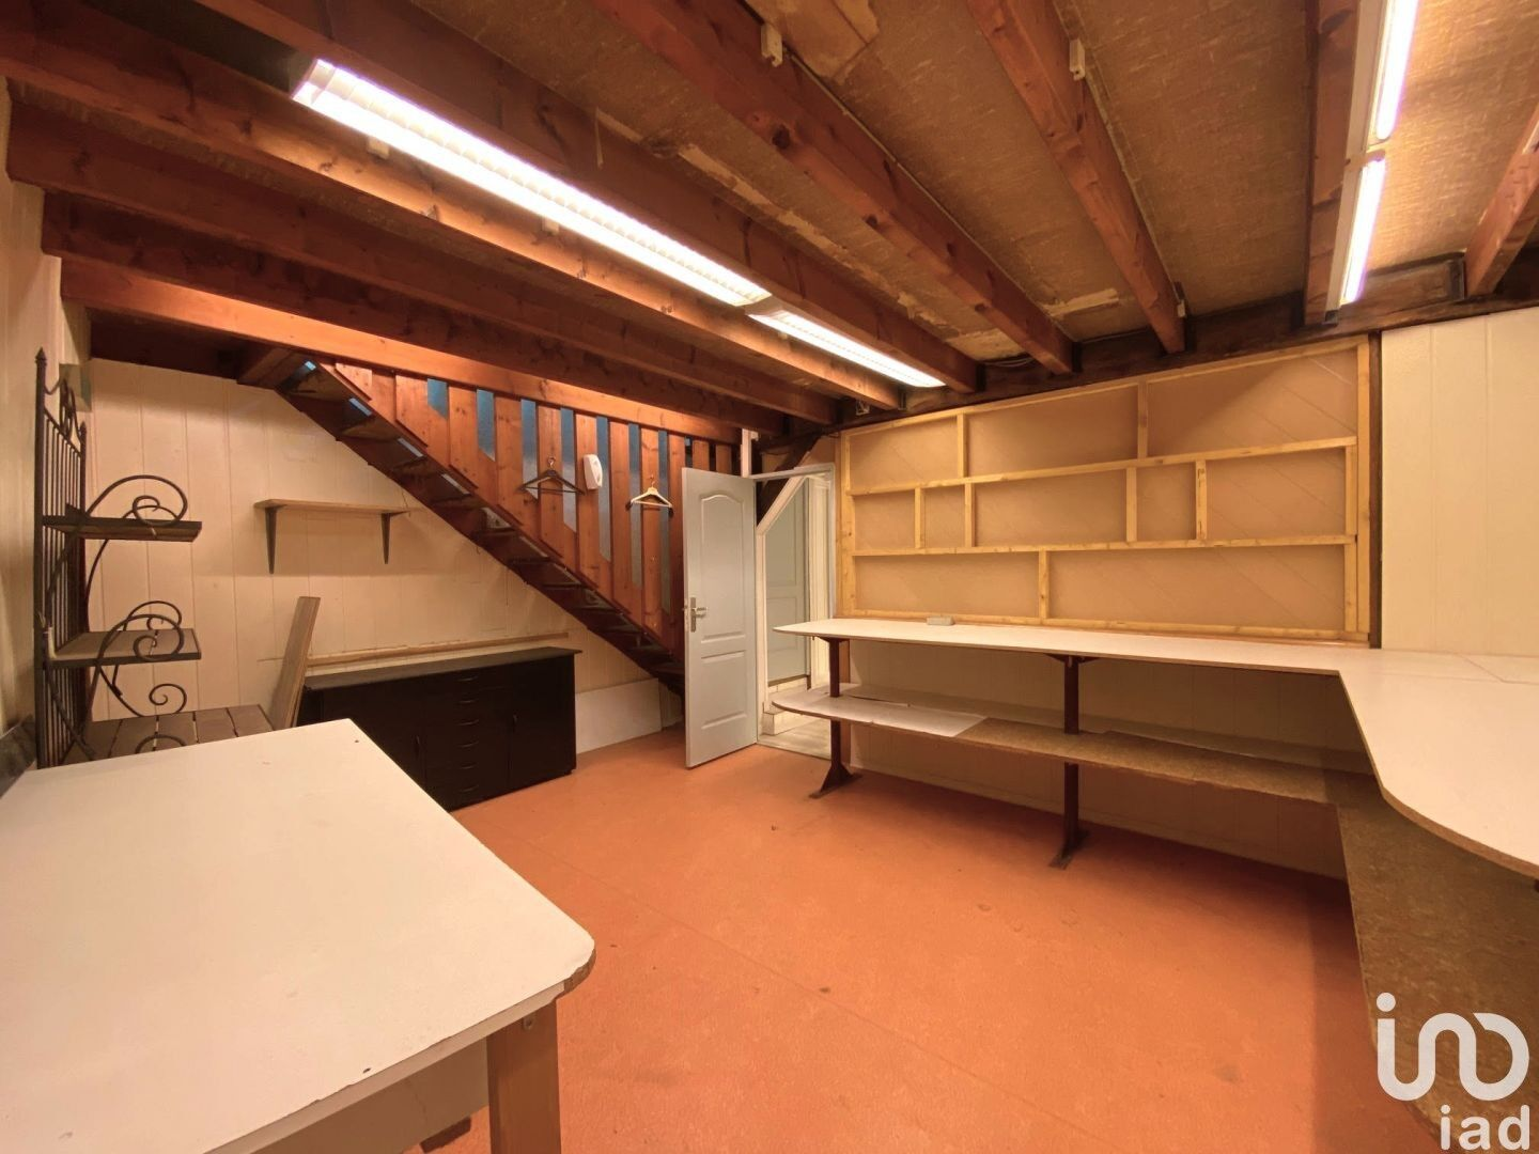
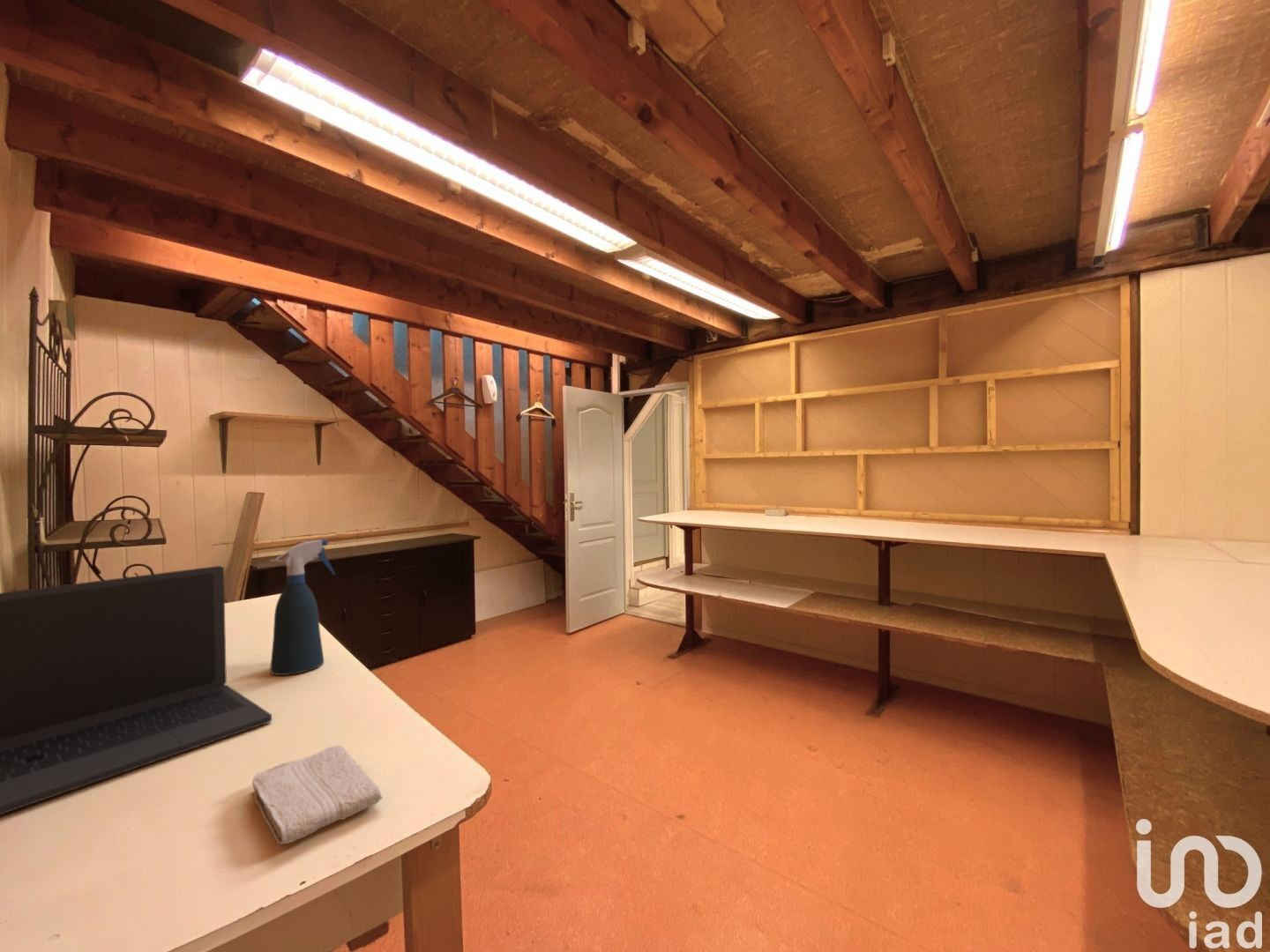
+ washcloth (314, 787)
+ laptop (118, 666)
+ spray bottle (299, 603)
